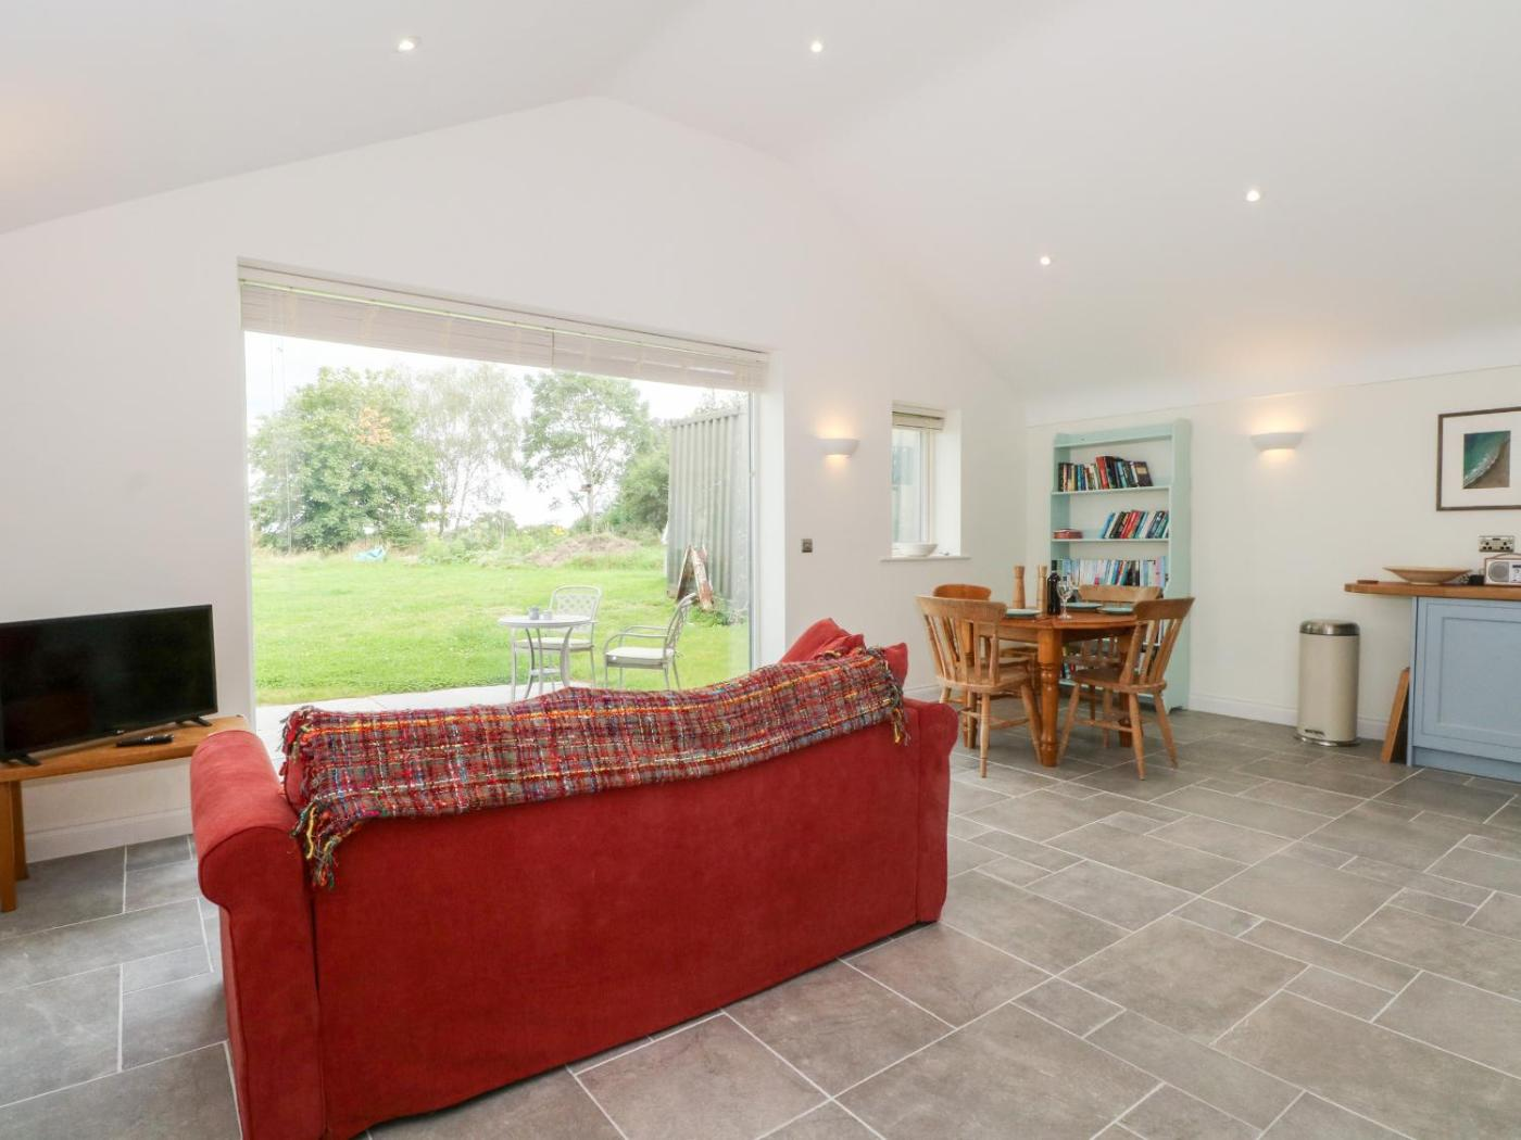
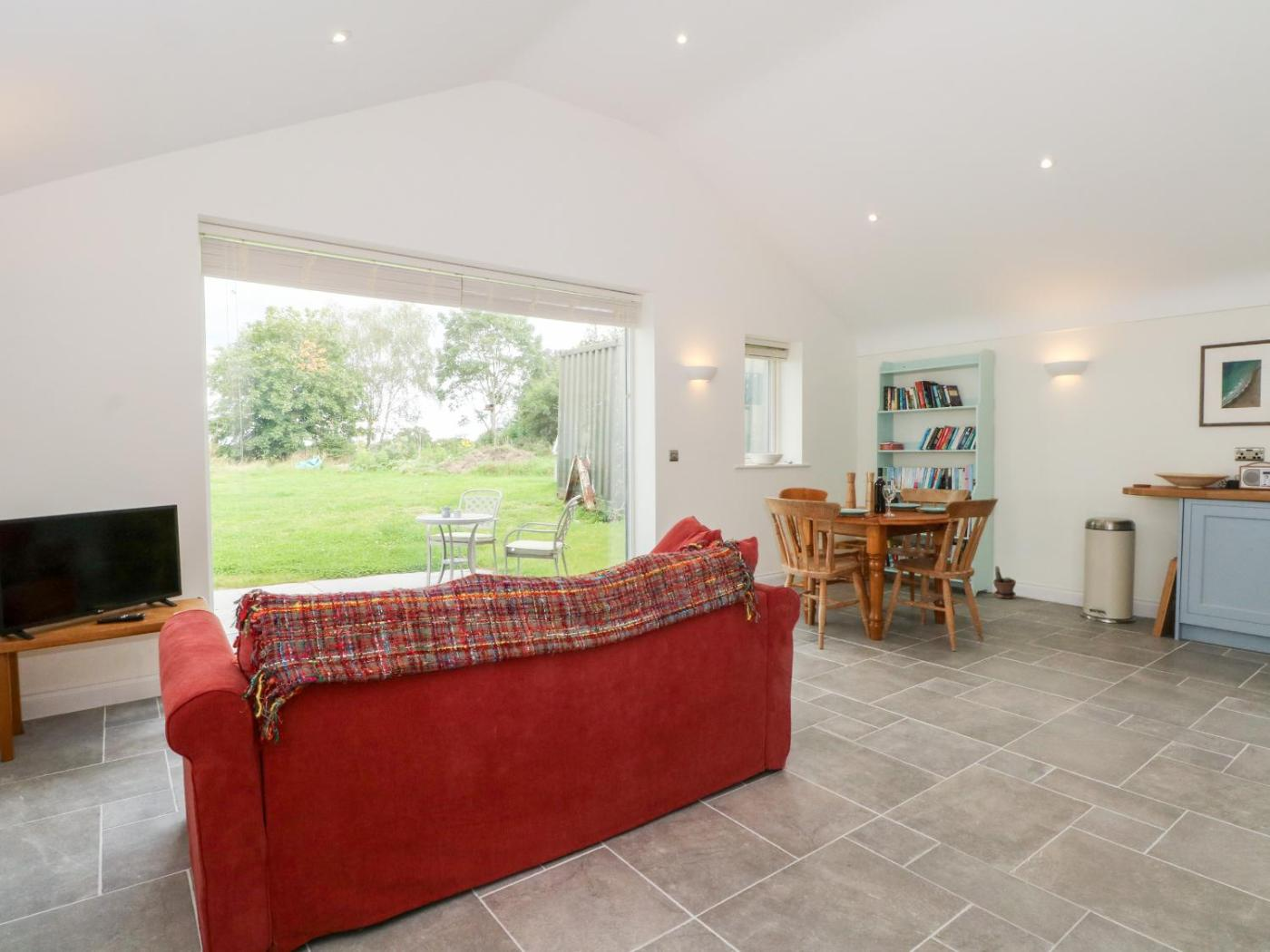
+ potted plant (1004, 581)
